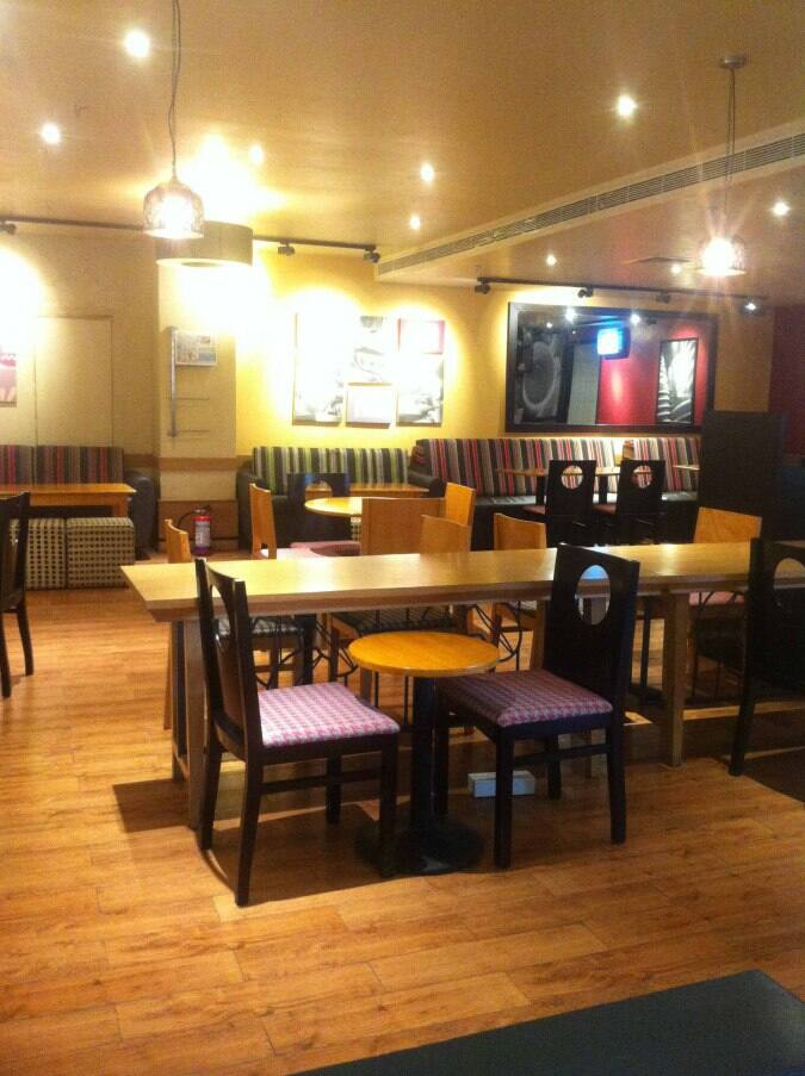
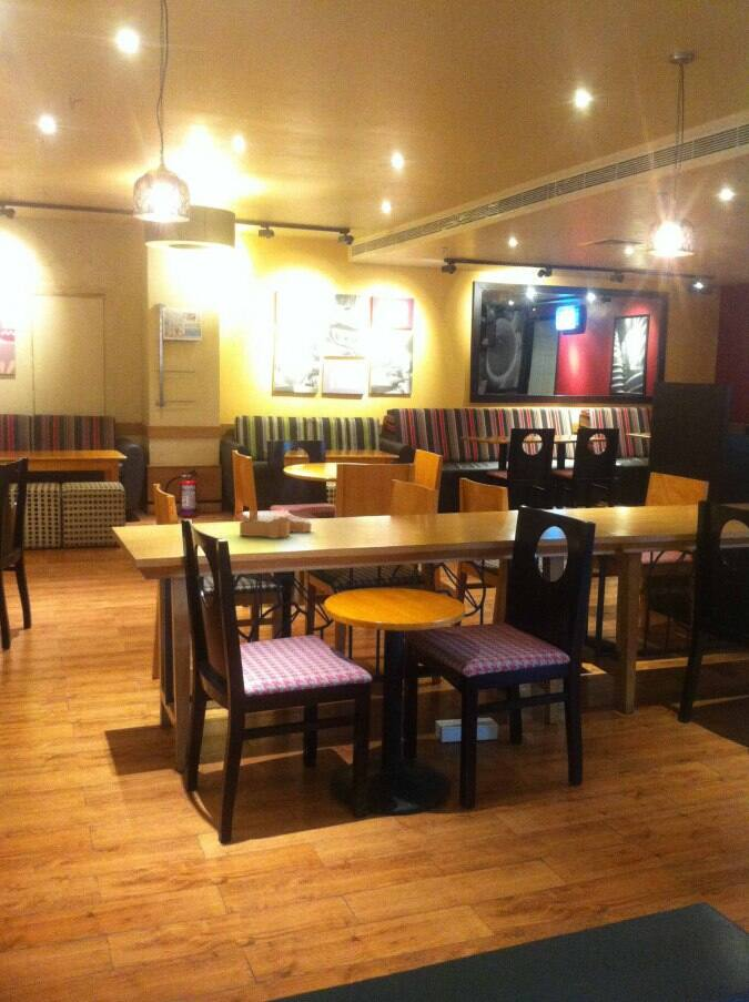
+ house frame (276, 520)
